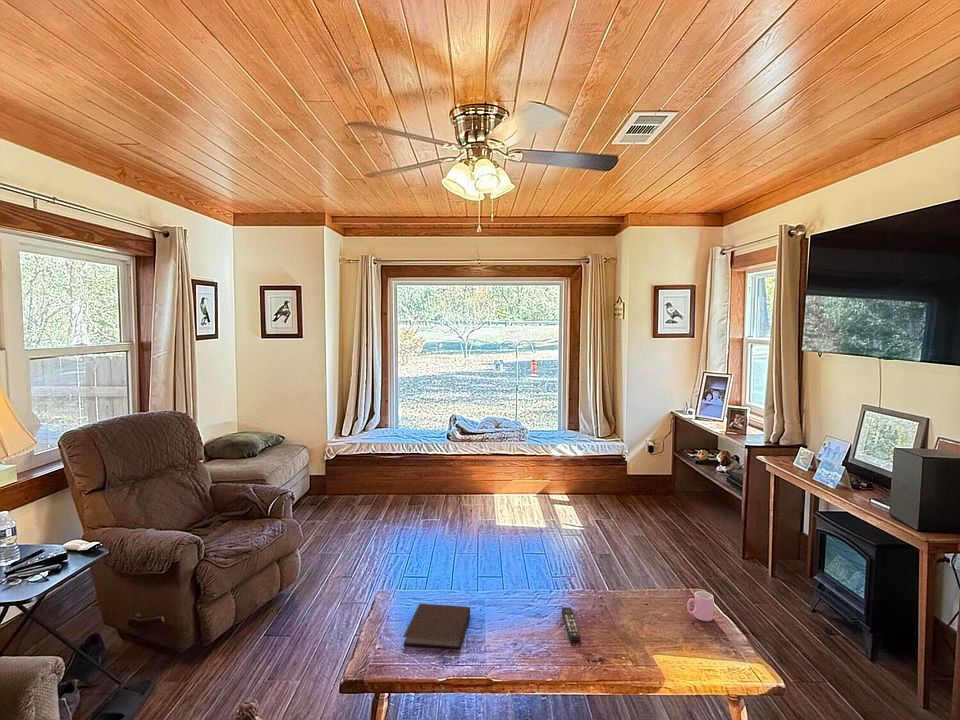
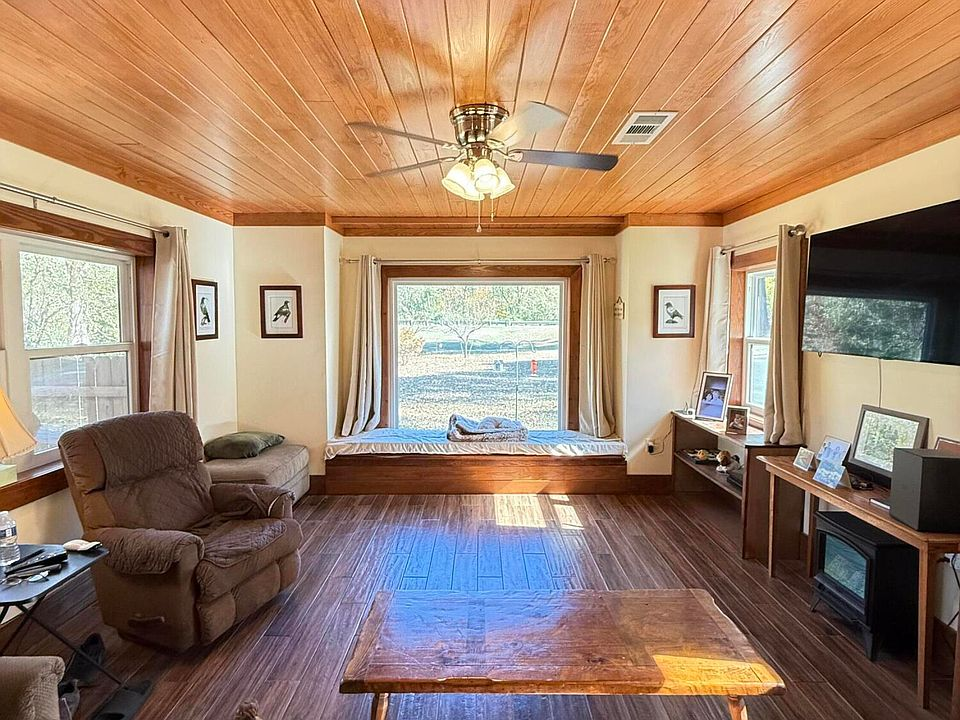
- notebook (438, 624)
- remote control (570, 622)
- cup (699, 606)
